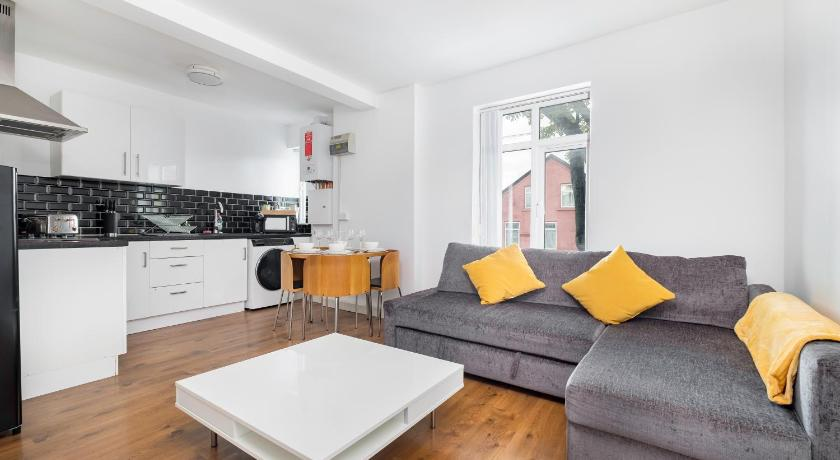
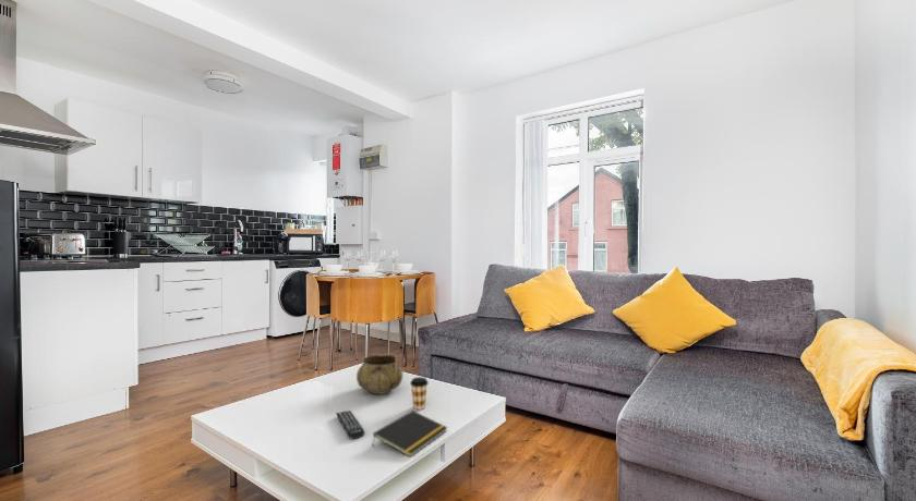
+ notepad (411, 431)
+ coffee cup (419, 393)
+ decorative bowl (379, 375)
+ remote control (349, 423)
